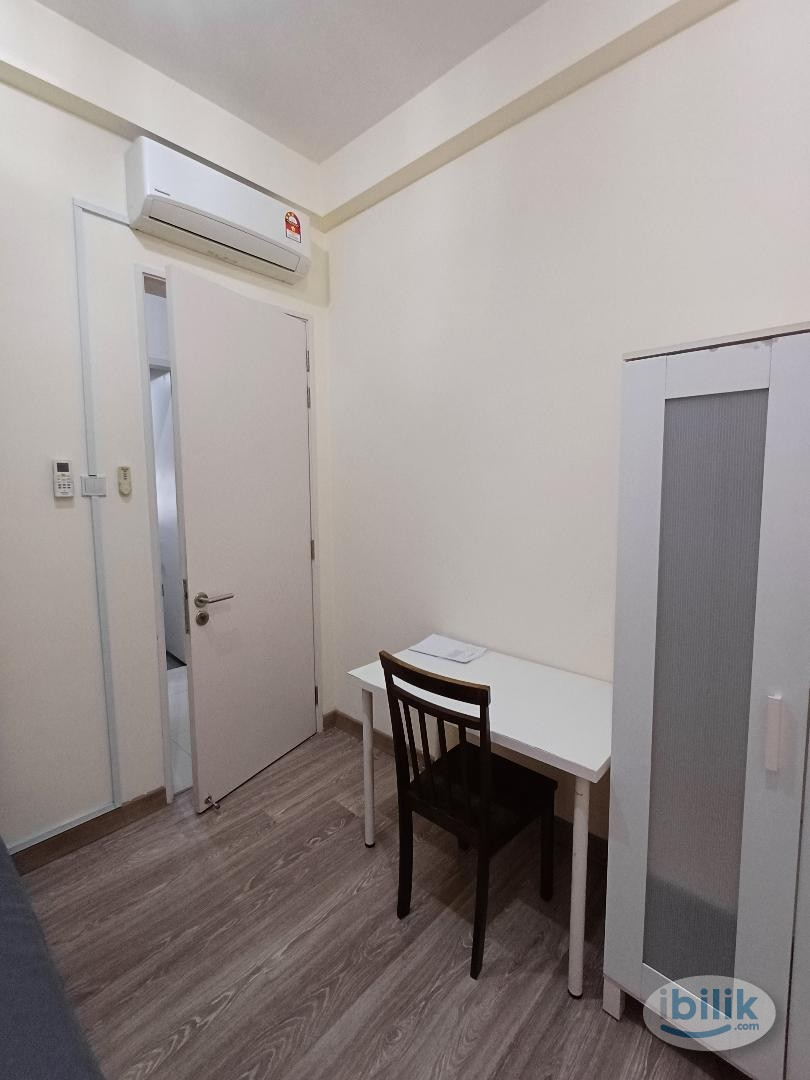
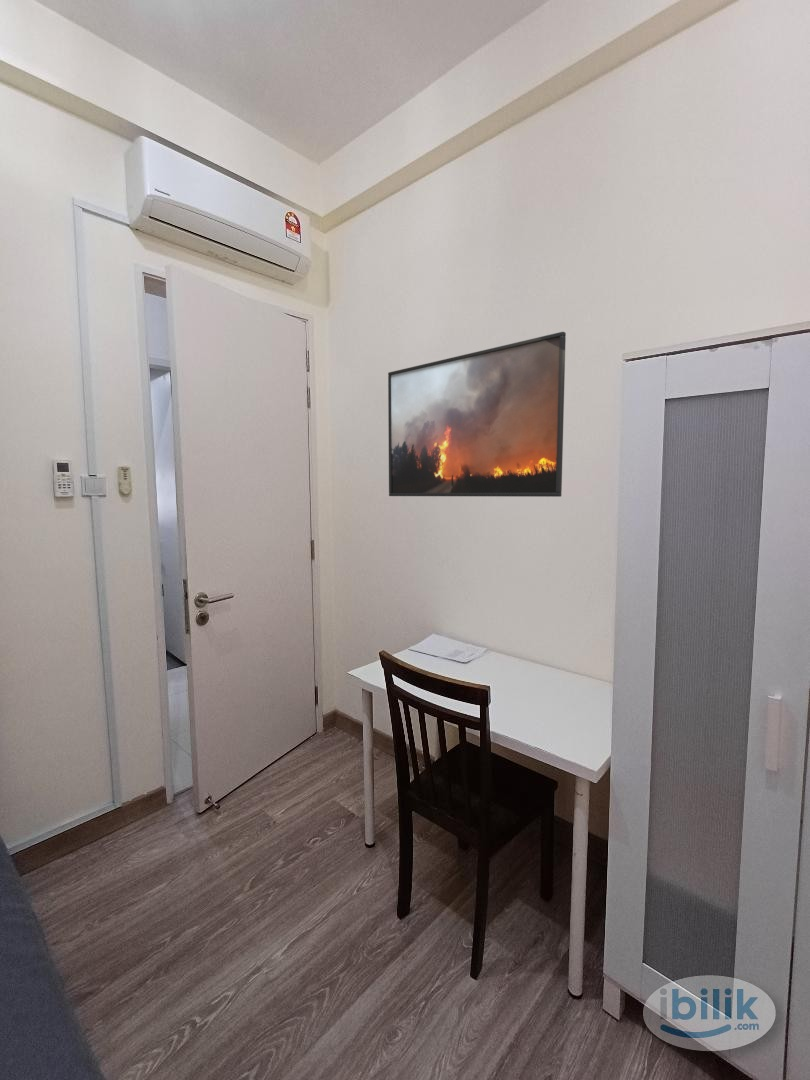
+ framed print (463, 426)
